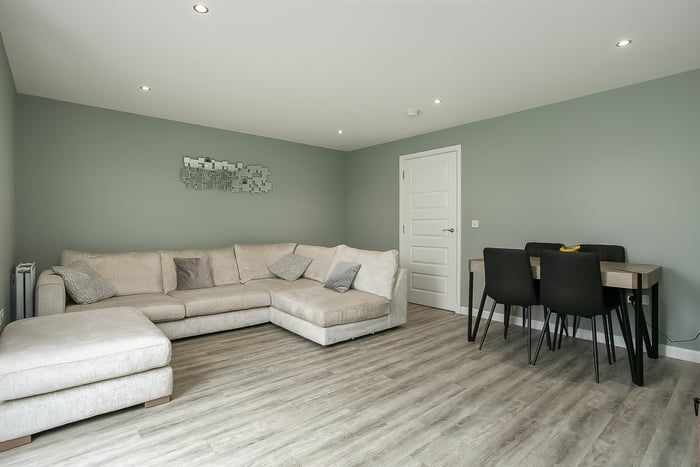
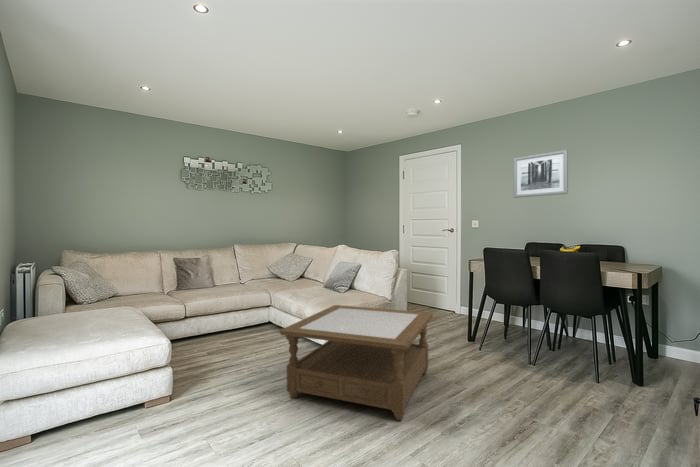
+ wall art (539, 175)
+ coffee table (363, 352)
